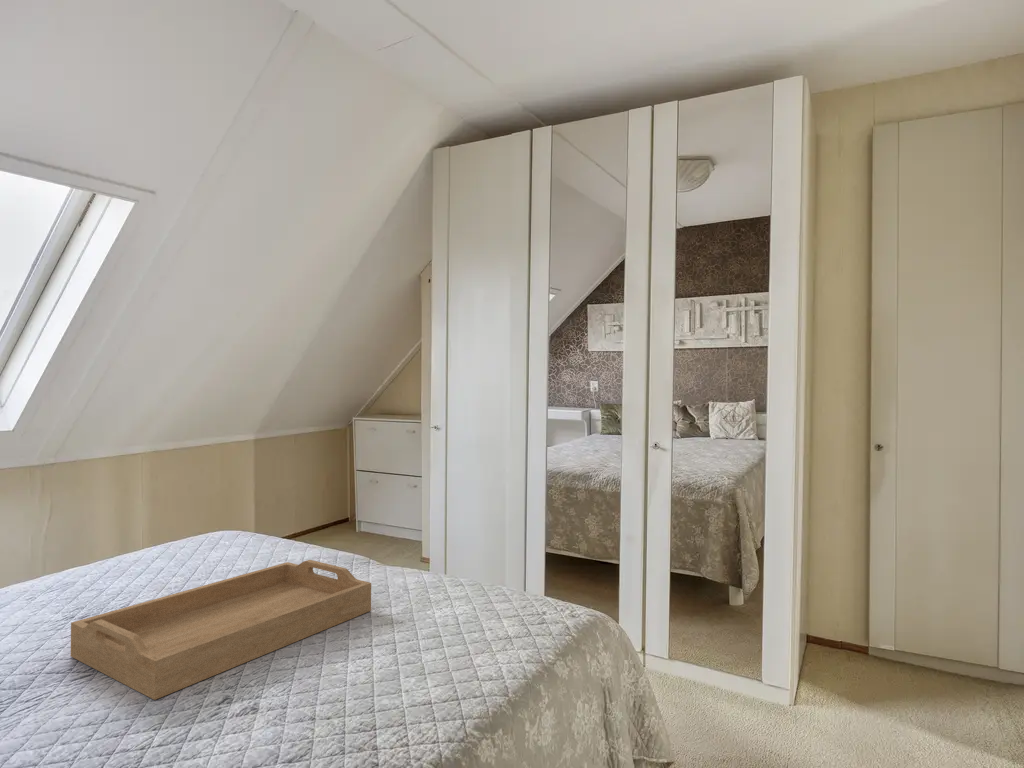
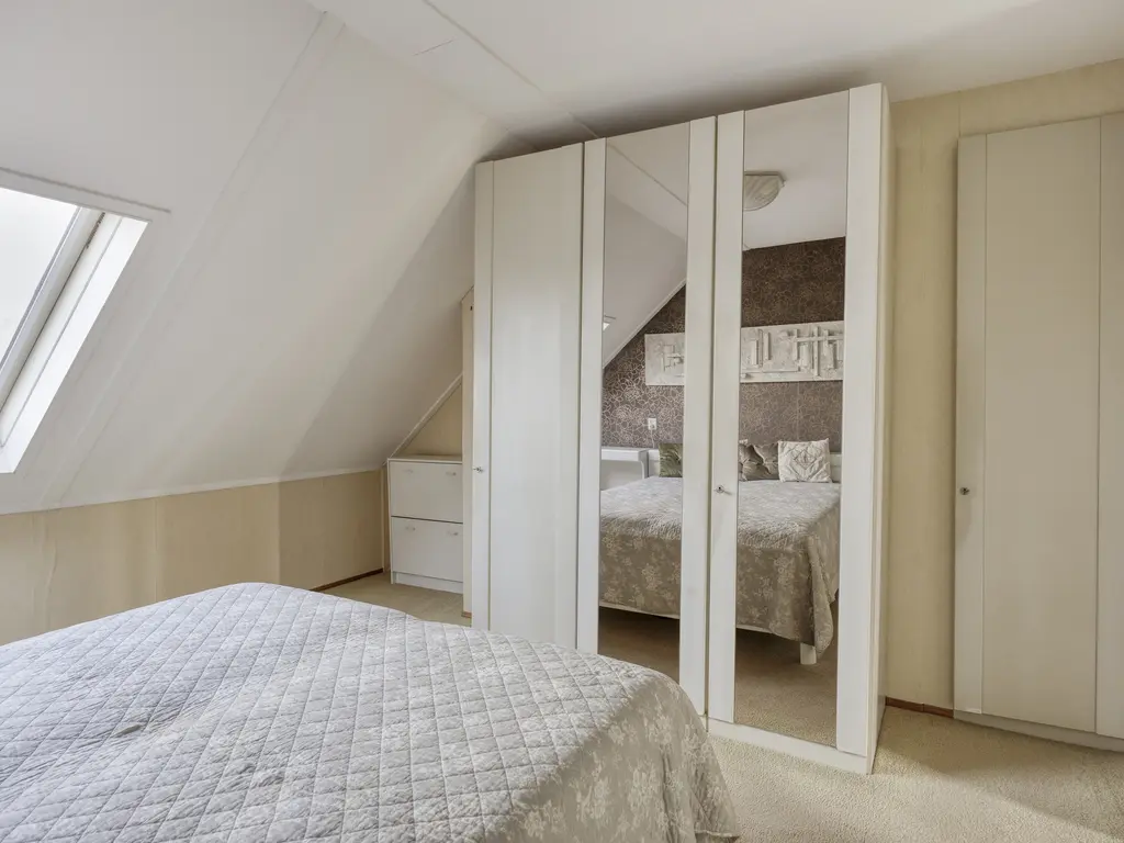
- serving tray (235, 611)
